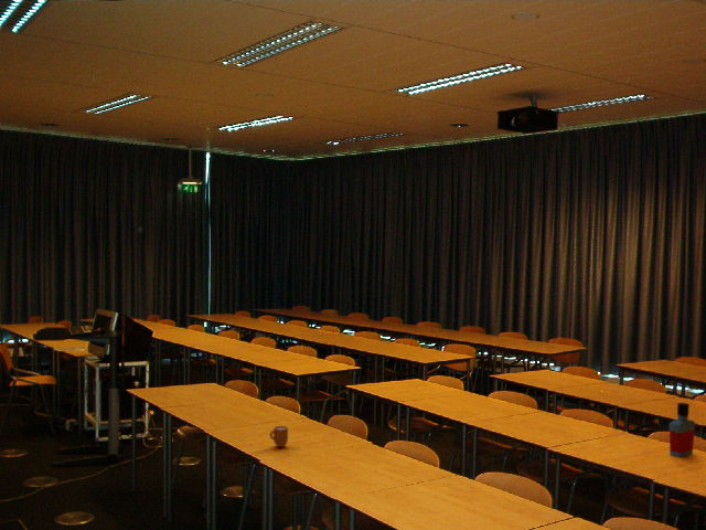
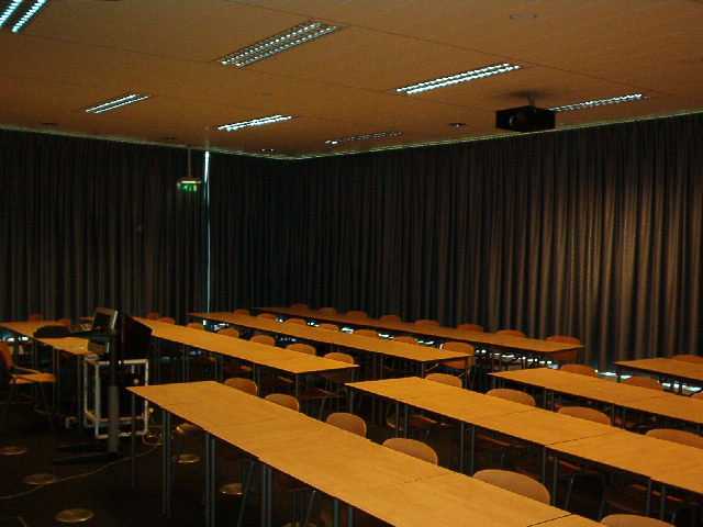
- mug (278, 437)
- bottle (682, 428)
